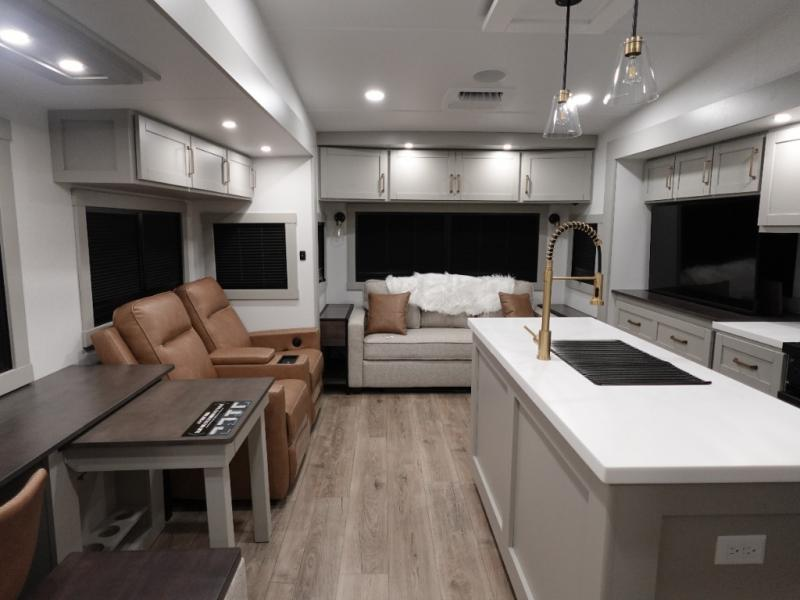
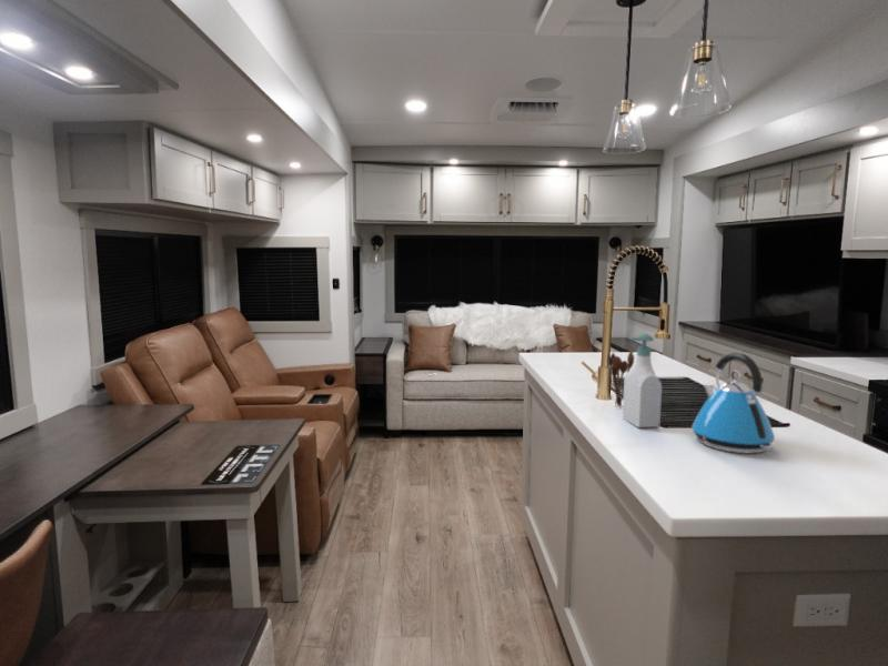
+ utensil holder (620, 377)
+ kettle (736, 398)
+ soap bottle (639, 379)
